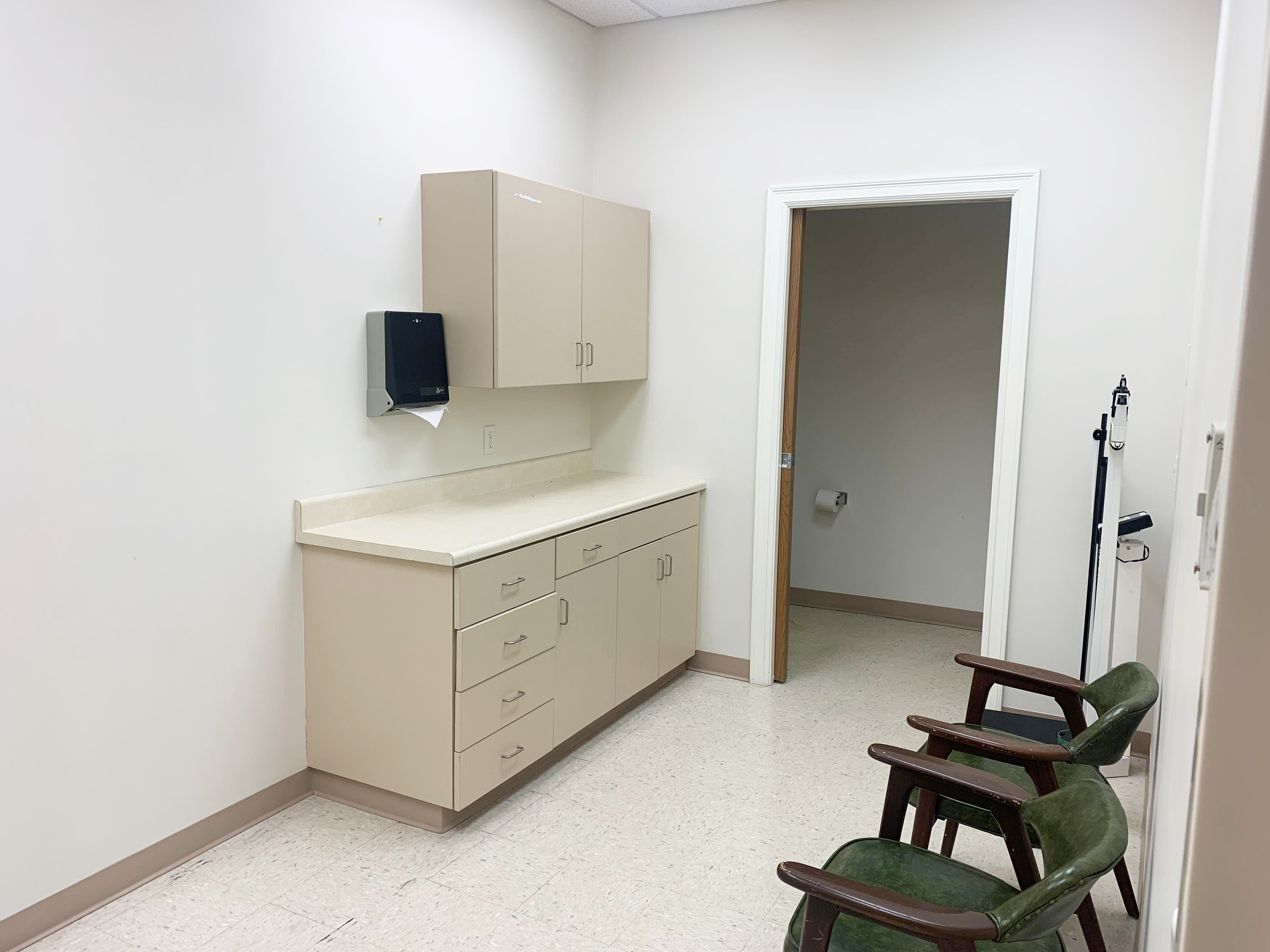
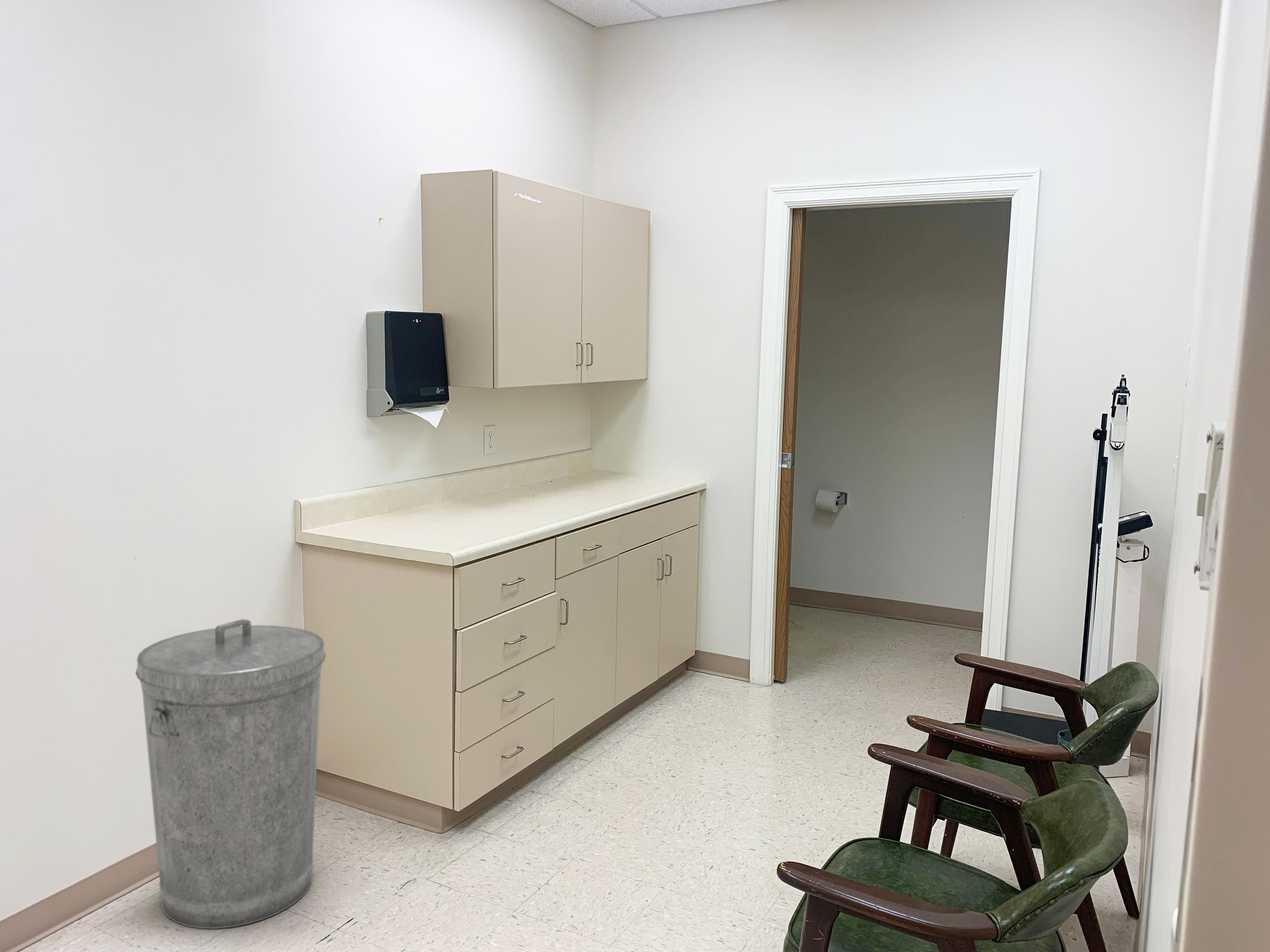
+ trash can (236, 757)
